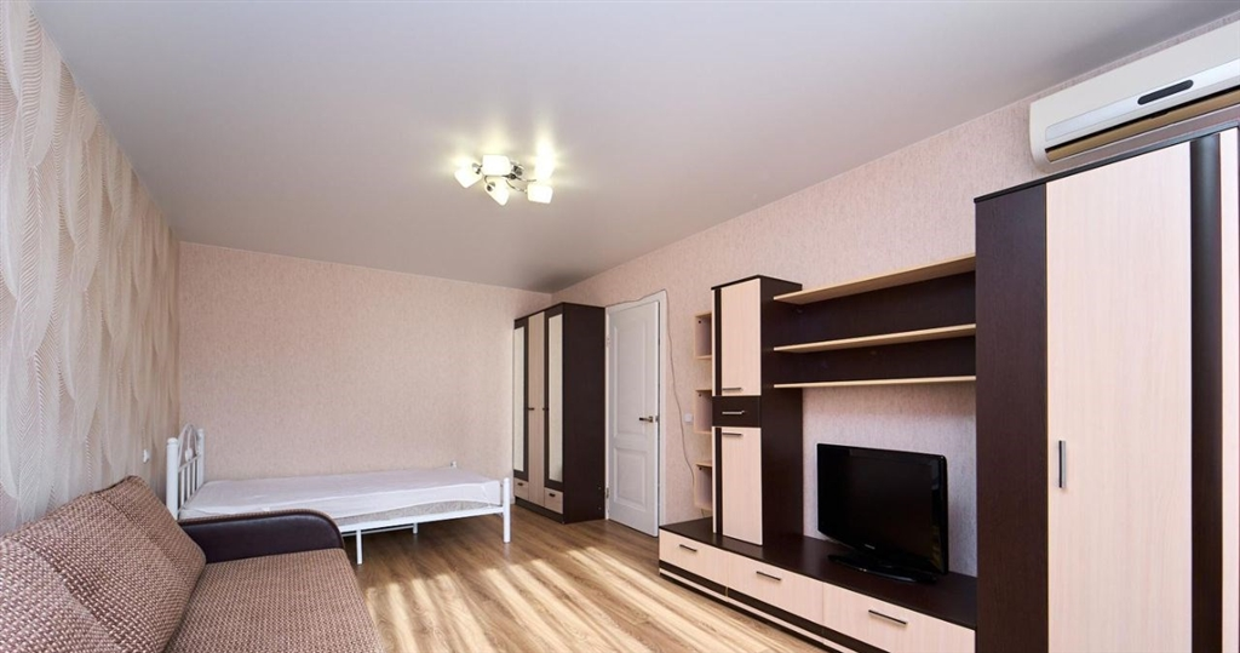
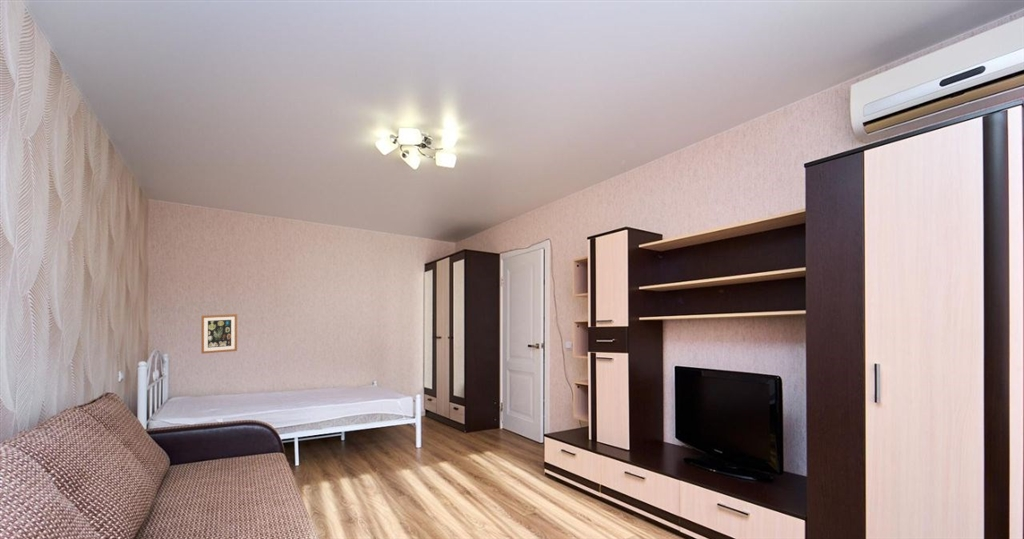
+ wall art (219, 333)
